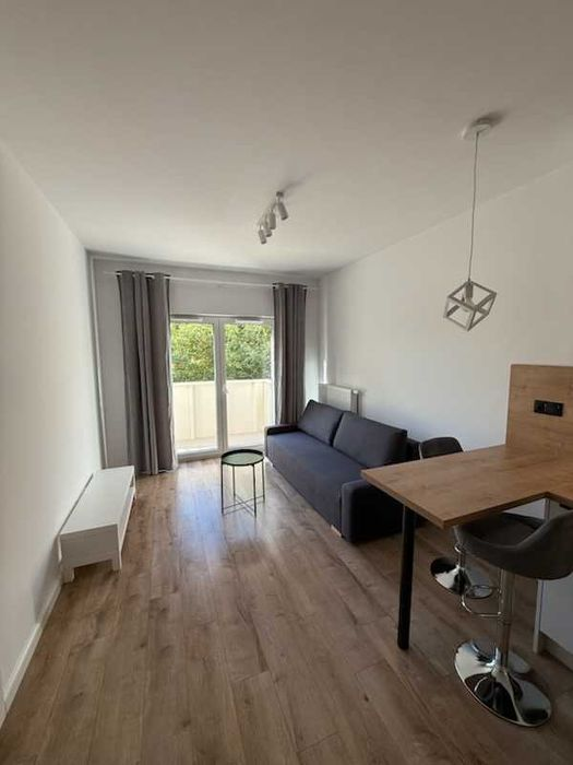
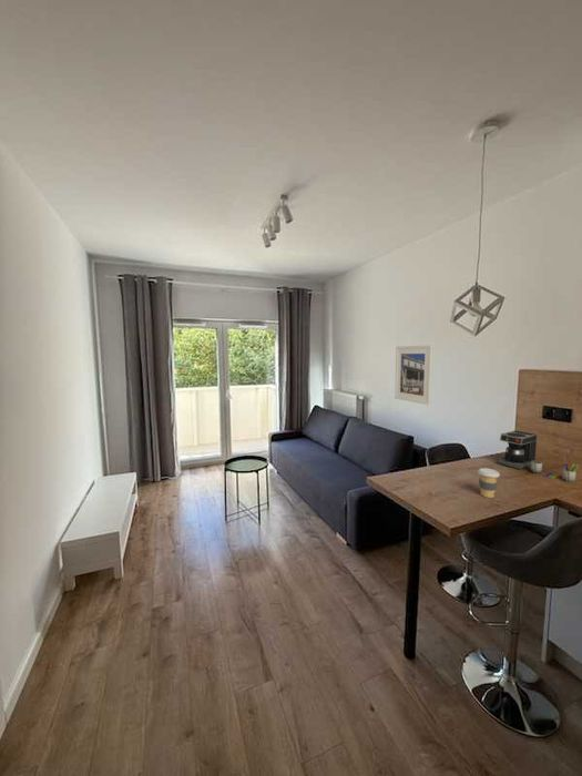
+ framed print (412, 374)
+ coffee maker (534, 455)
+ coffee cup (488, 482)
